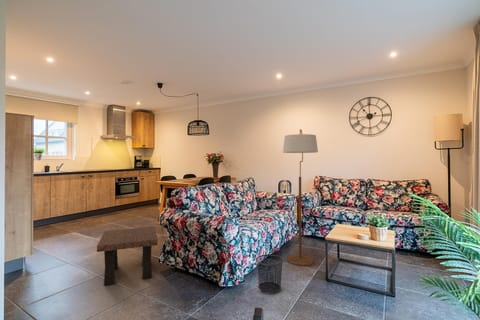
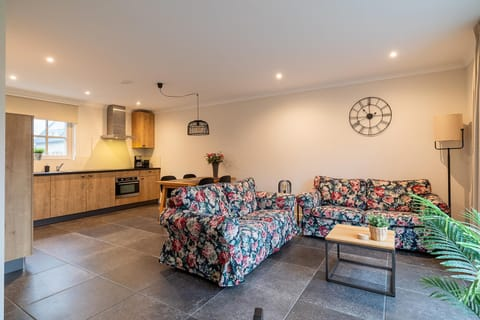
- floor lamp (300, 194)
- waste bin (268, 273)
- side table (127, 248)
